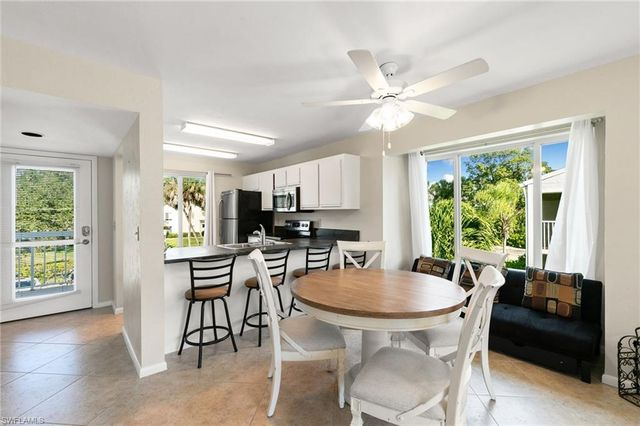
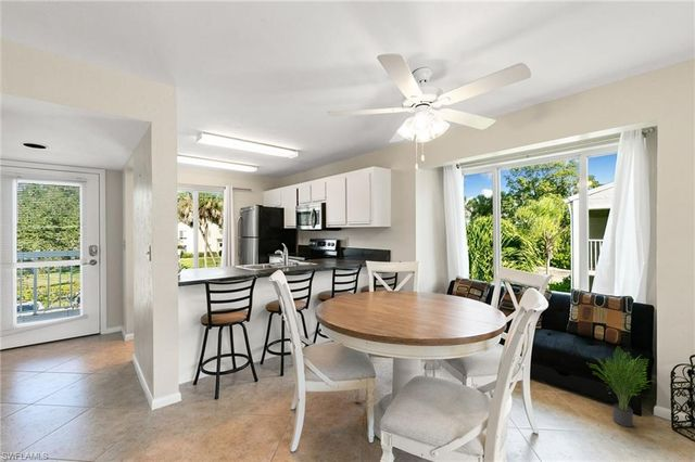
+ potted plant (617, 383)
